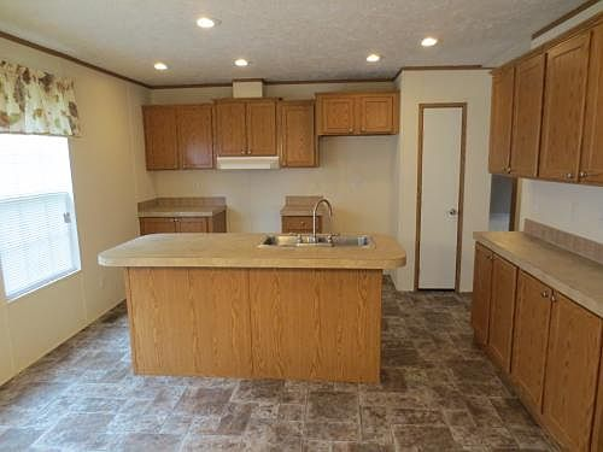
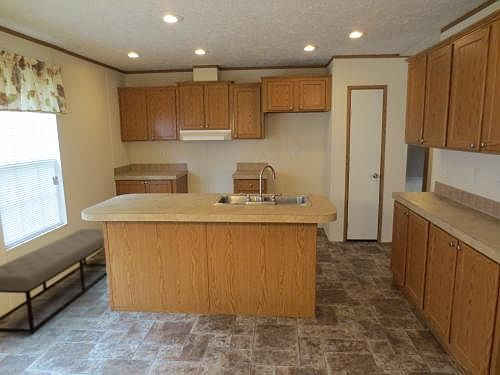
+ bench (62, 269)
